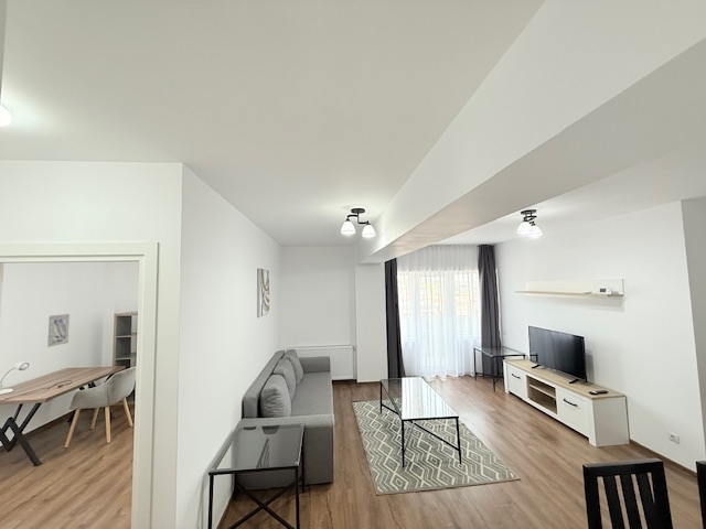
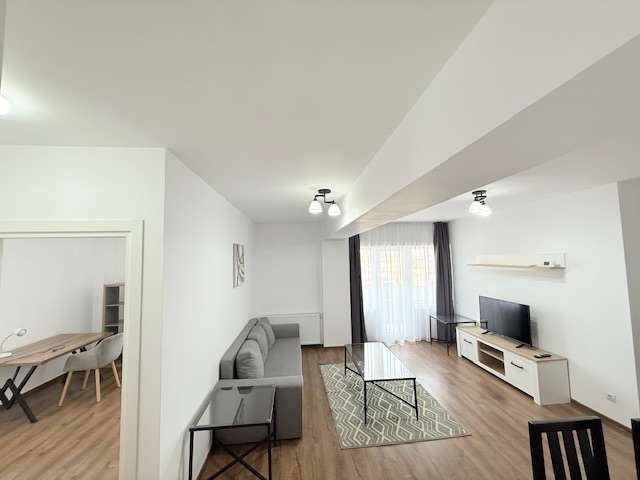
- wall art (58, 330)
